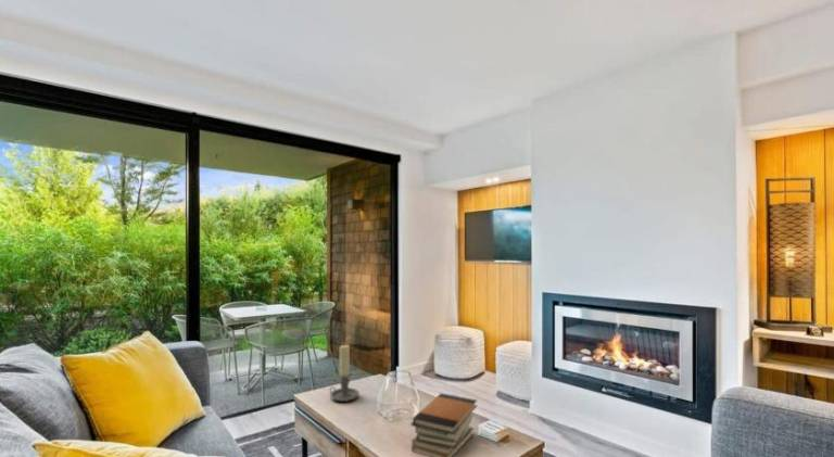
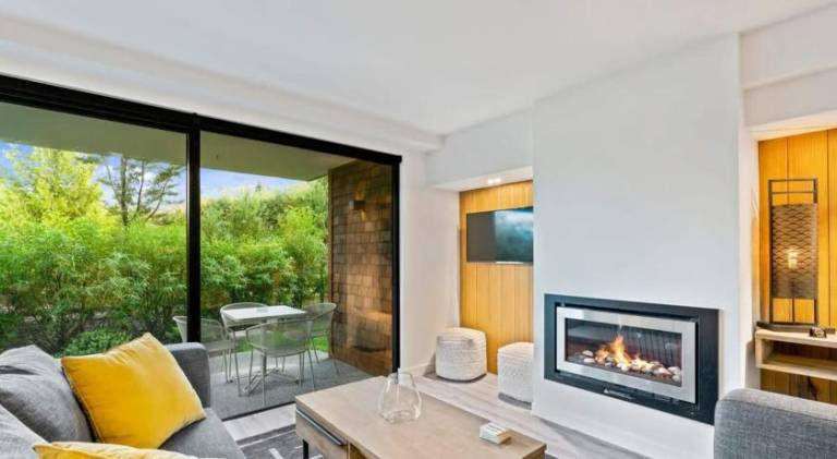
- candle holder (342, 370)
- book stack (445, 424)
